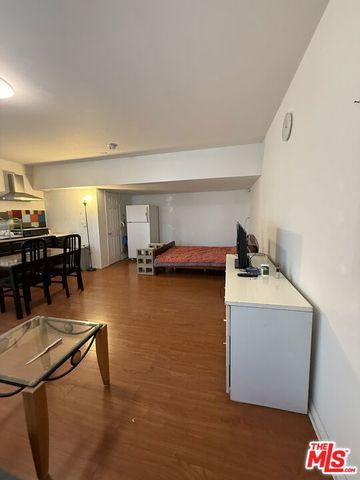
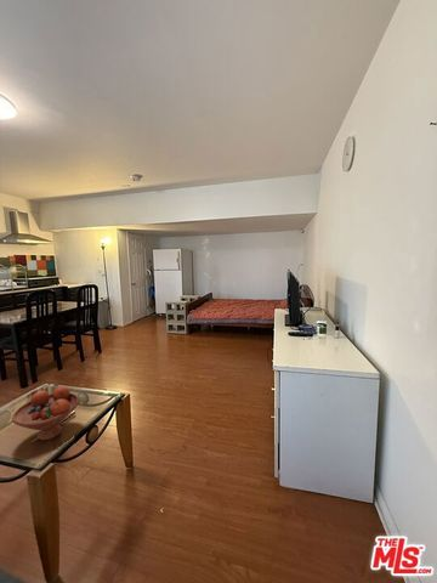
+ fruit bowl (47, 414)
